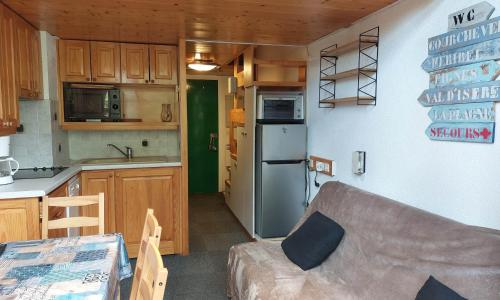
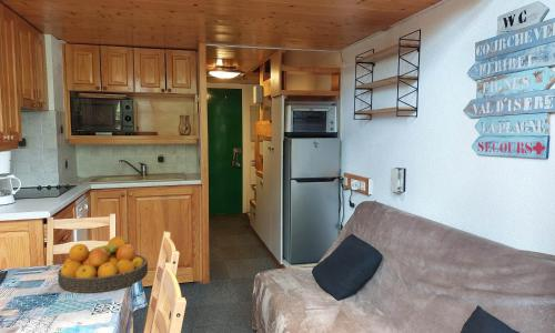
+ fruit bowl (103, 259)
